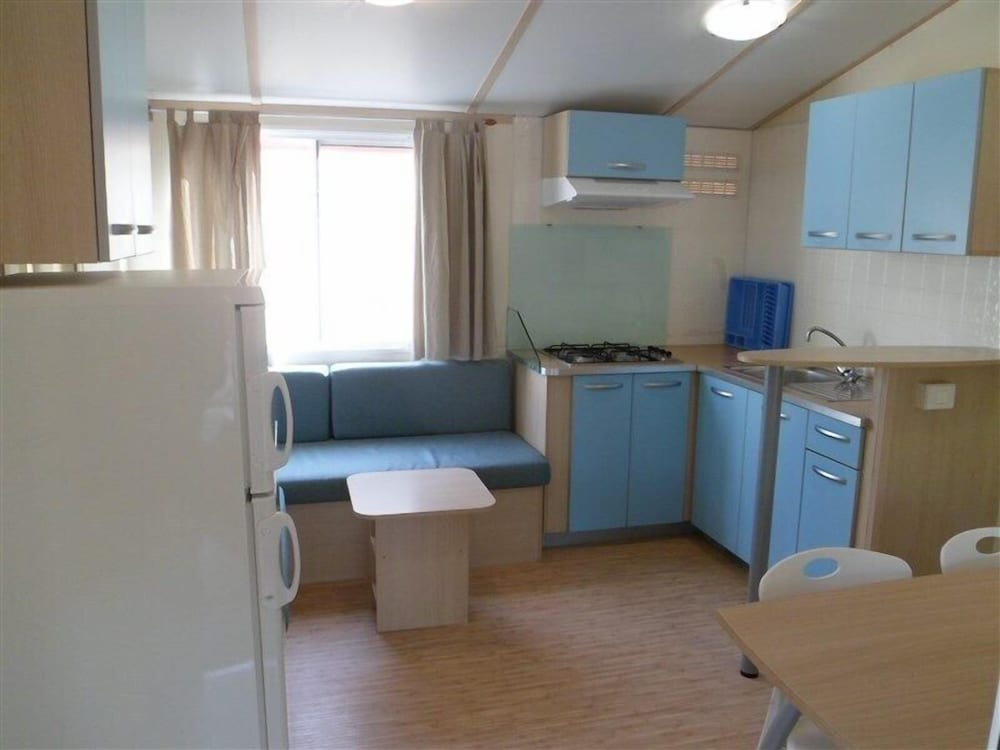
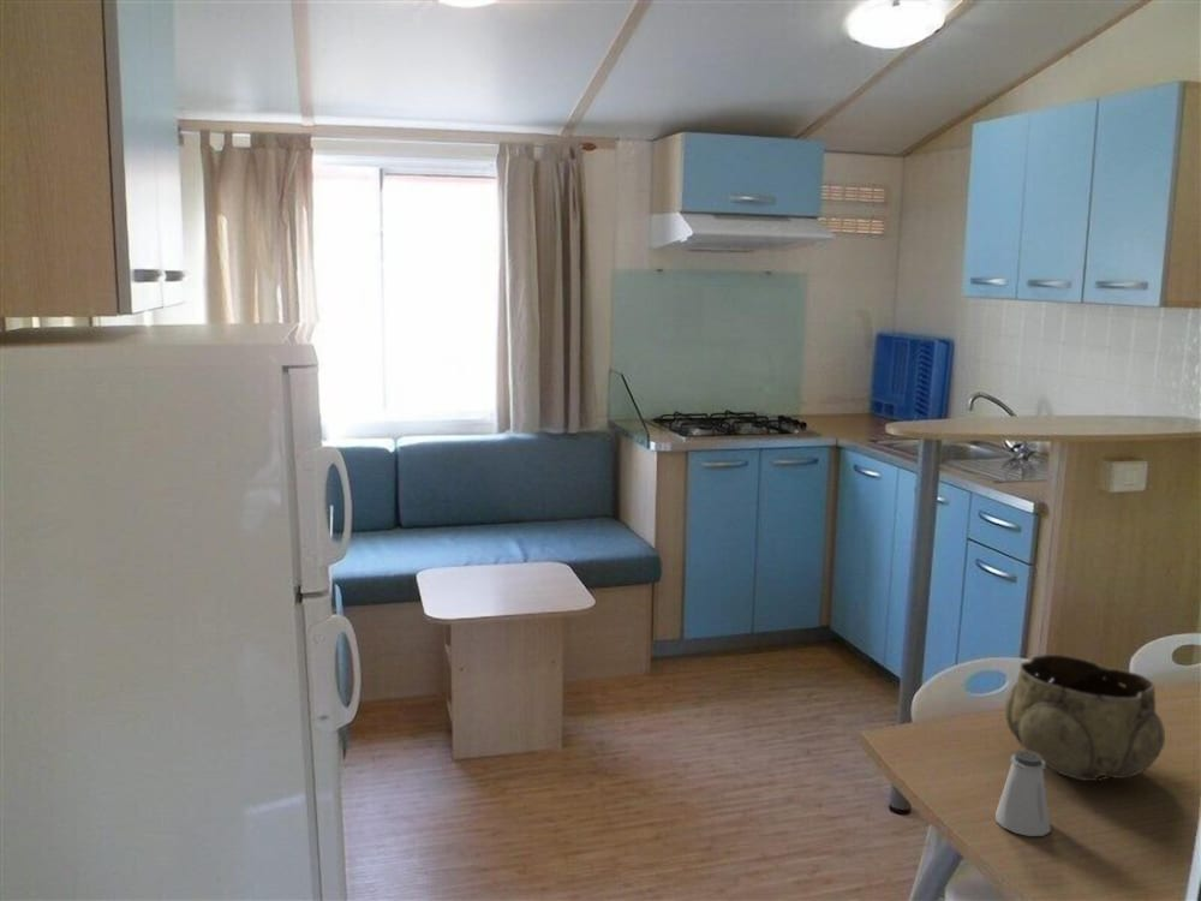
+ decorative bowl (1081, 720)
+ saltshaker (1024, 789)
